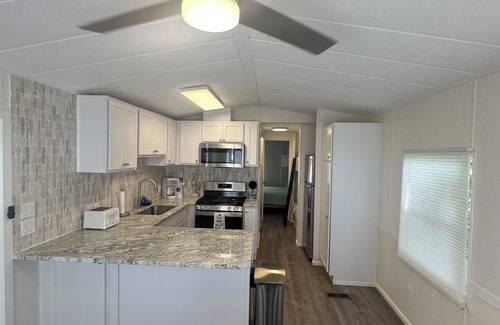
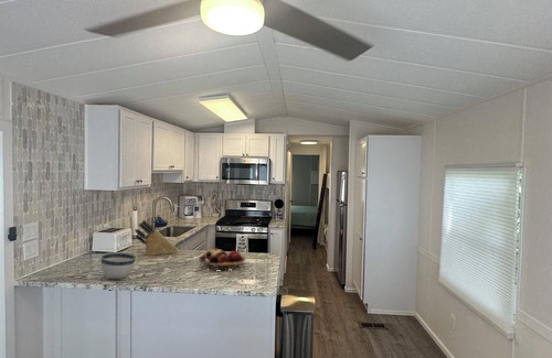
+ fruit basket (221, 258)
+ knife block (156, 236)
+ bowl (118, 265)
